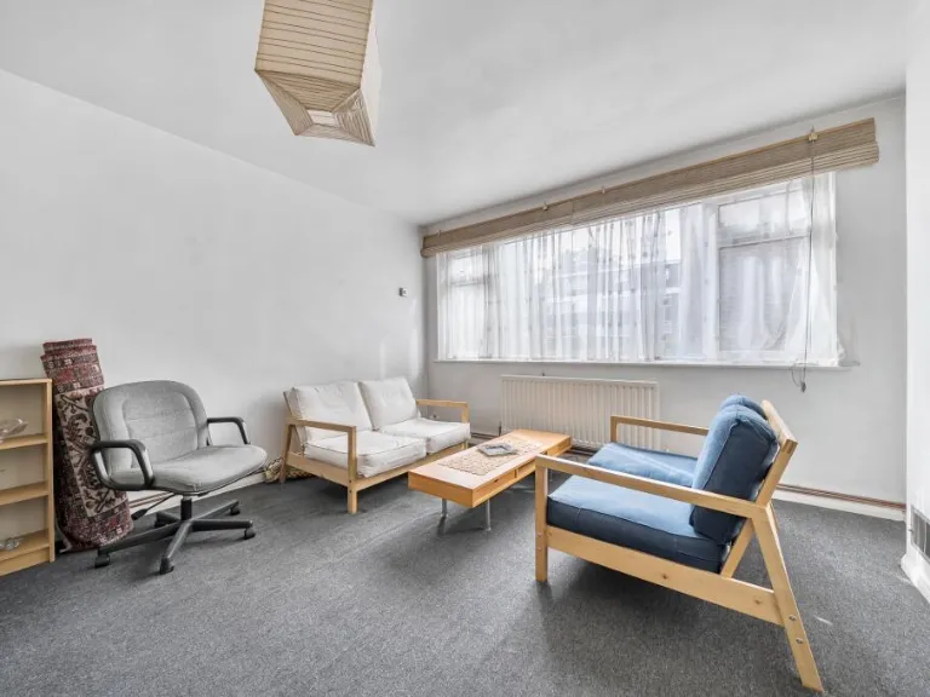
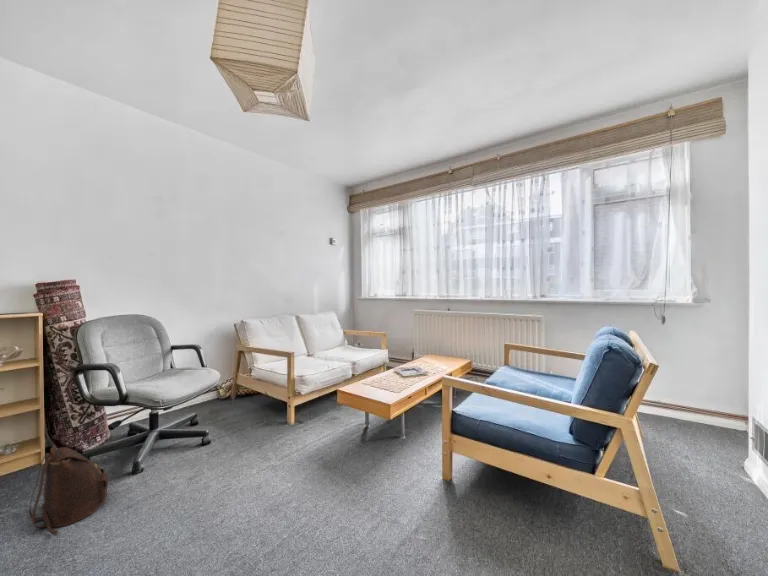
+ backpack (70, 476)
